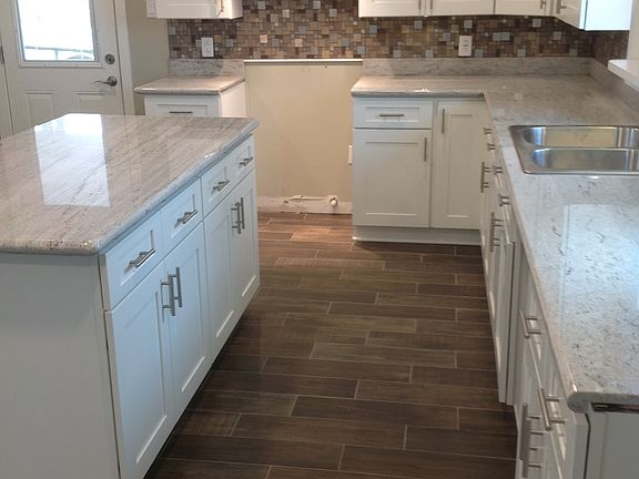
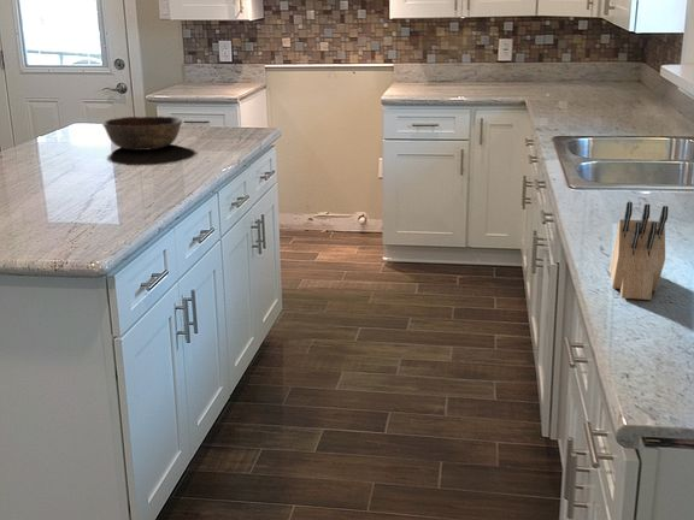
+ knife block (639, 241)
+ bowl (142, 134)
